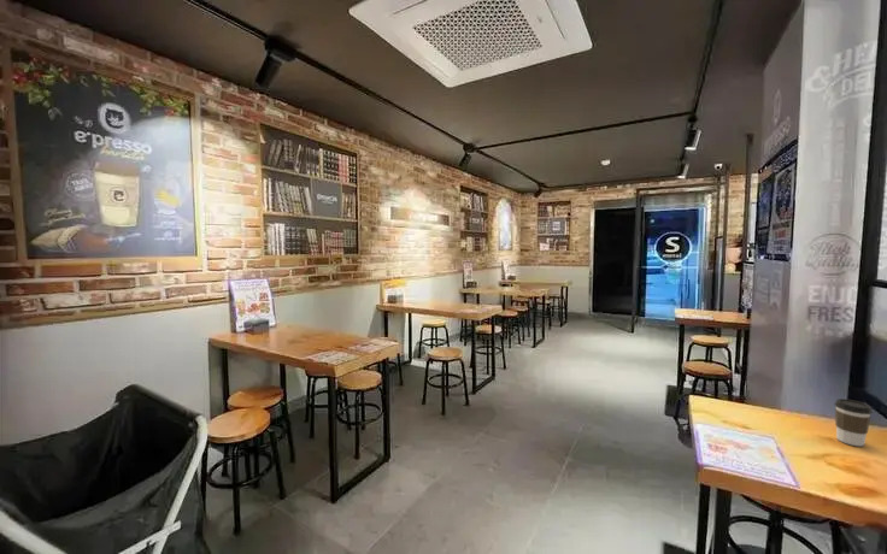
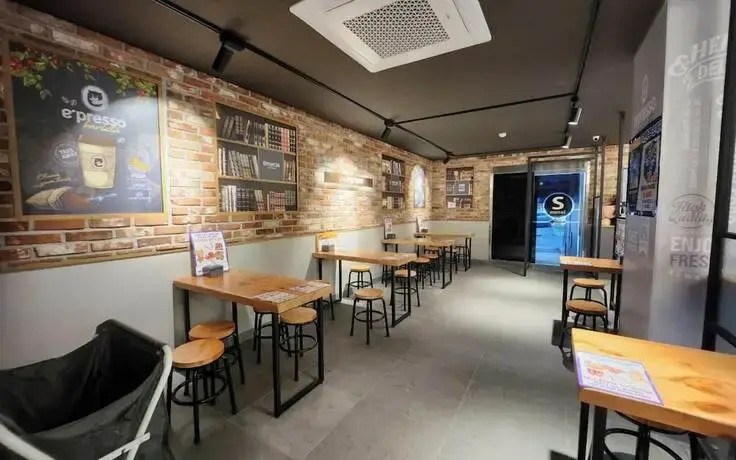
- coffee cup (851, 422)
